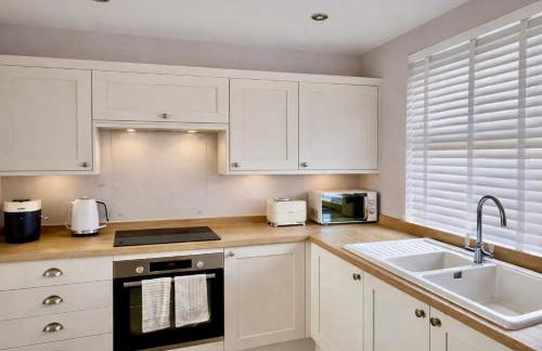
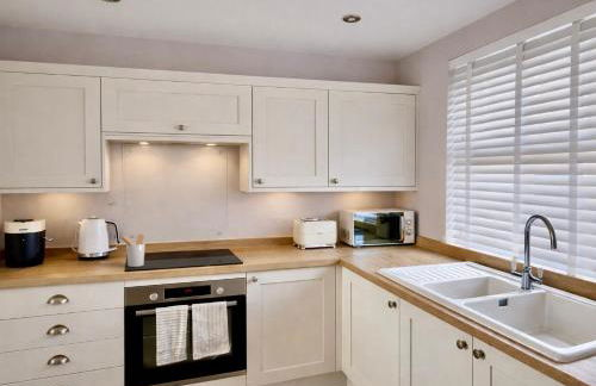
+ utensil holder (131, 249)
